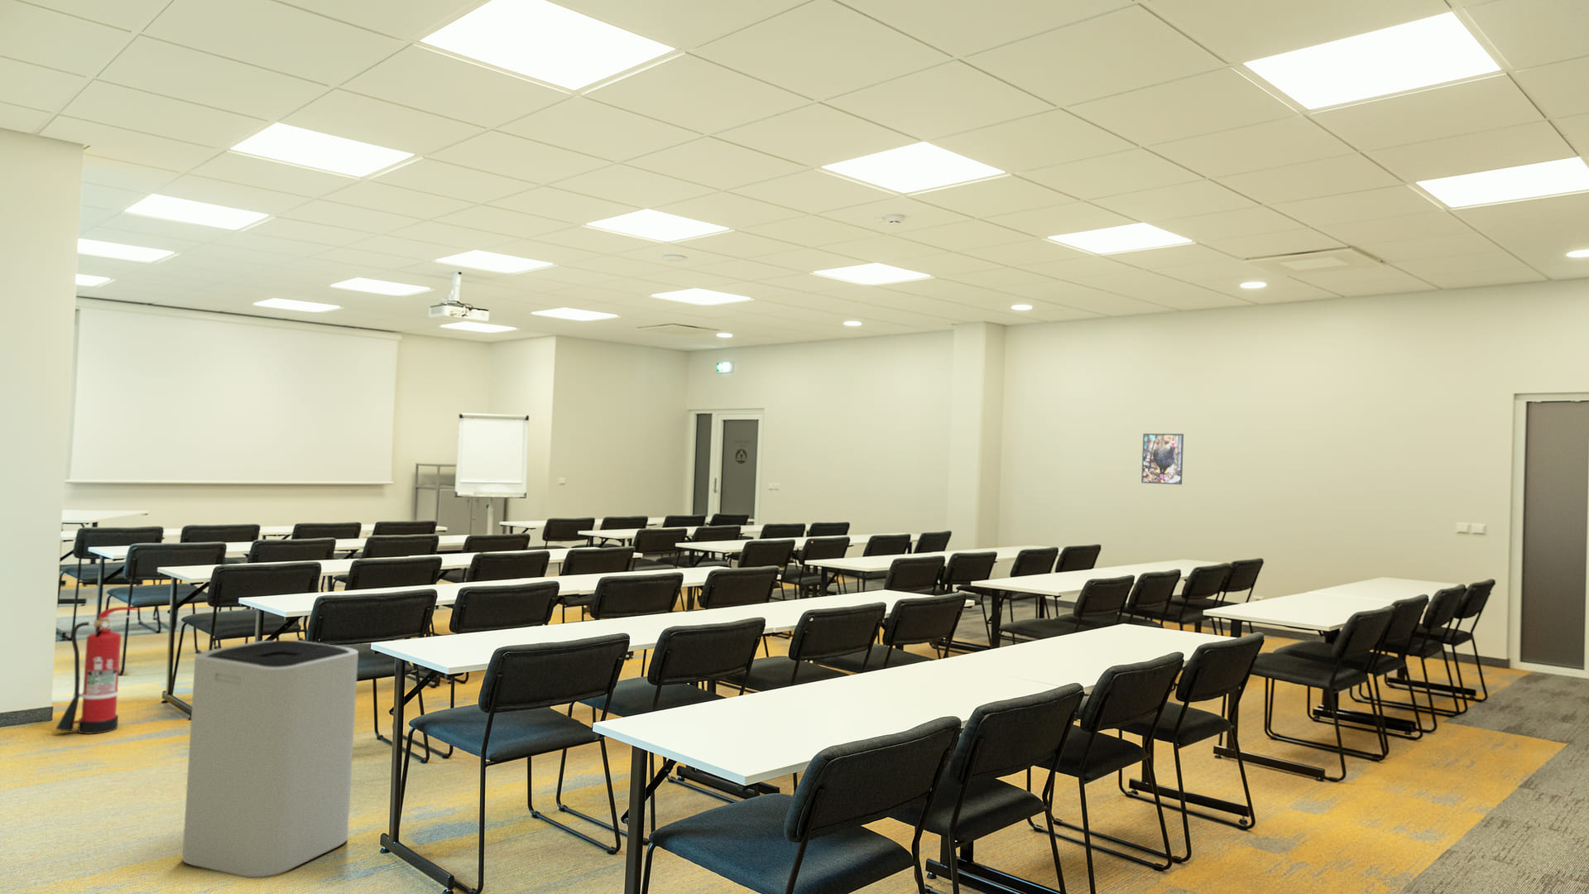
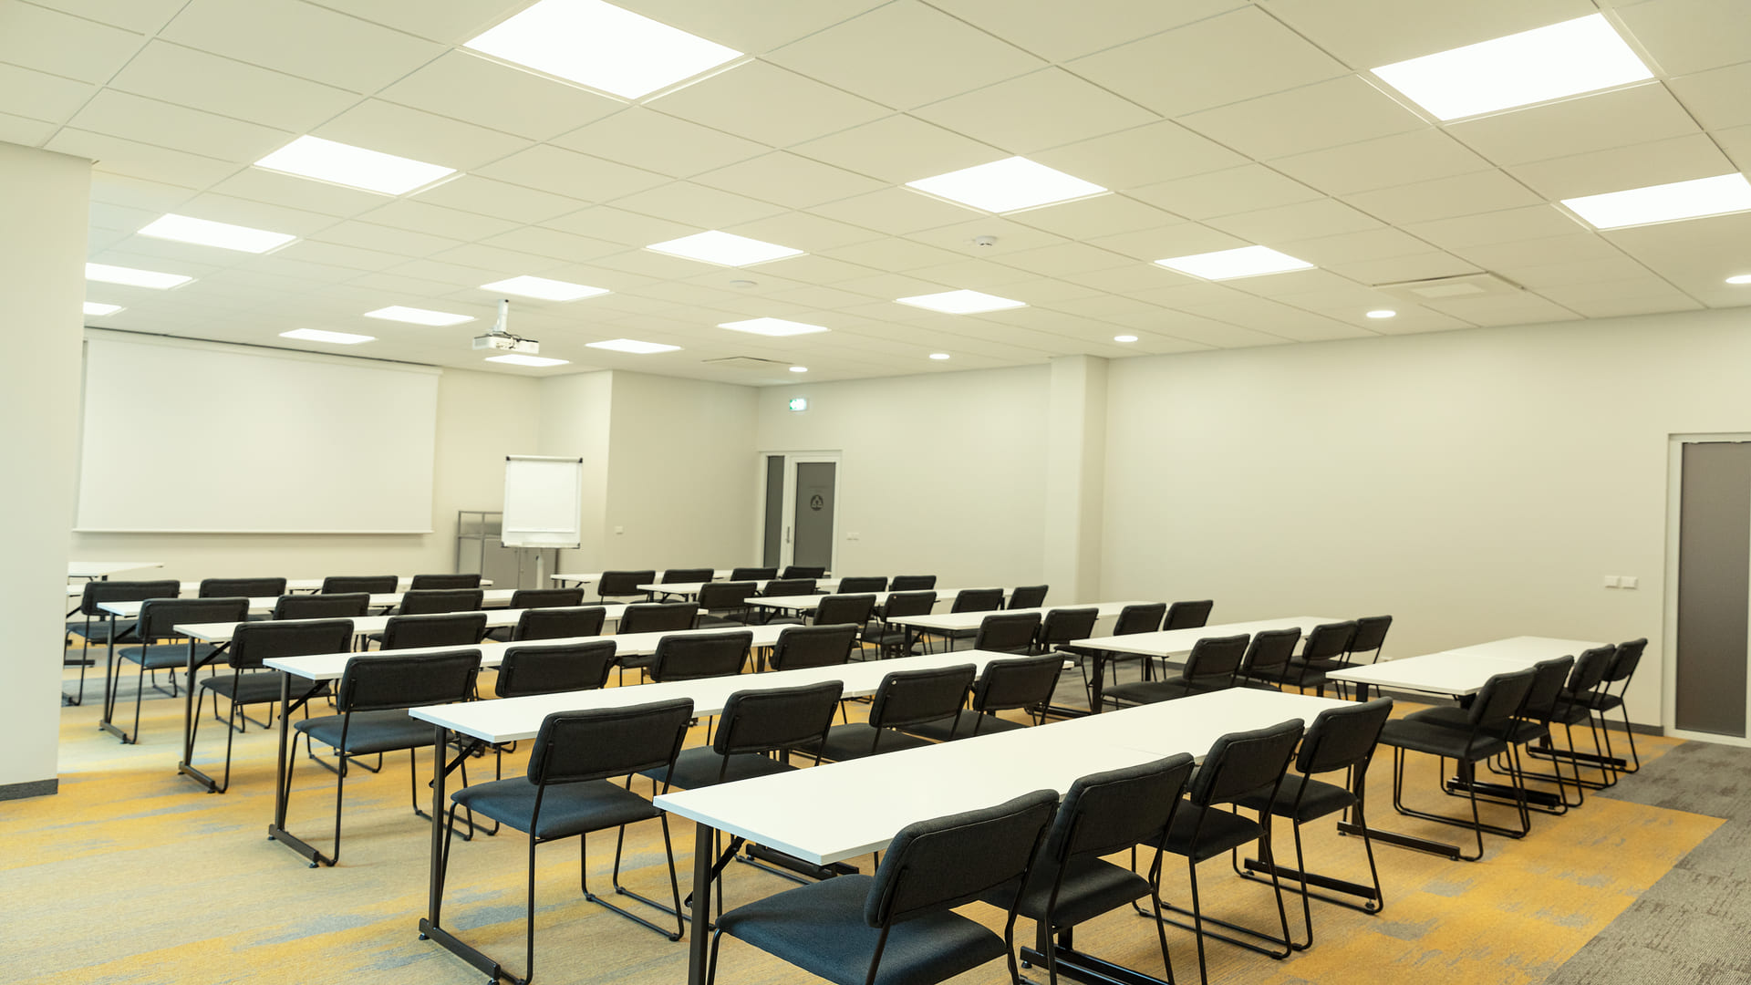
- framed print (1162, 458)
- fire extinguisher (98, 669)
- trash can (273, 749)
